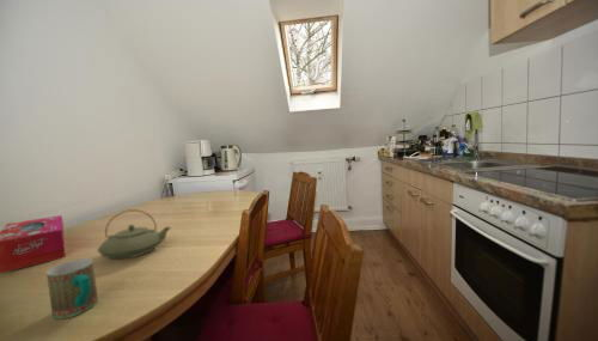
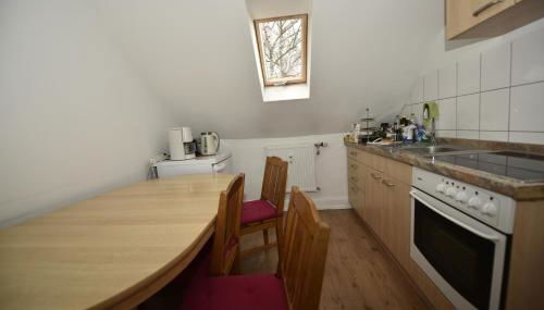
- mug (77, 288)
- tissue box (33, 239)
- teapot (135, 230)
